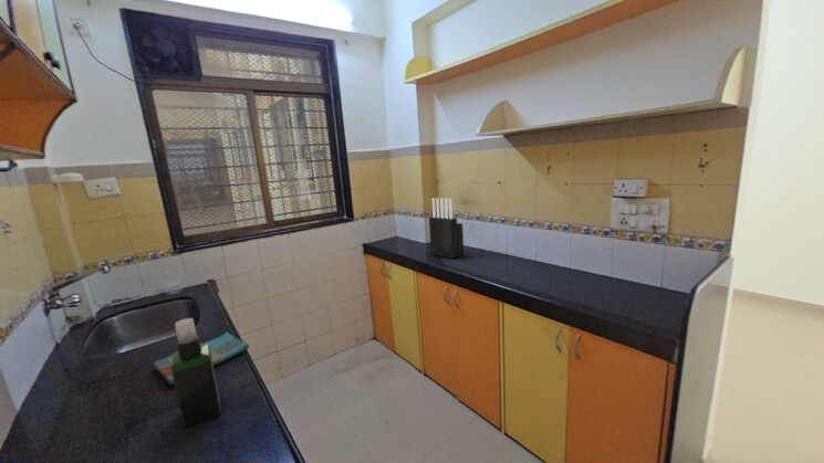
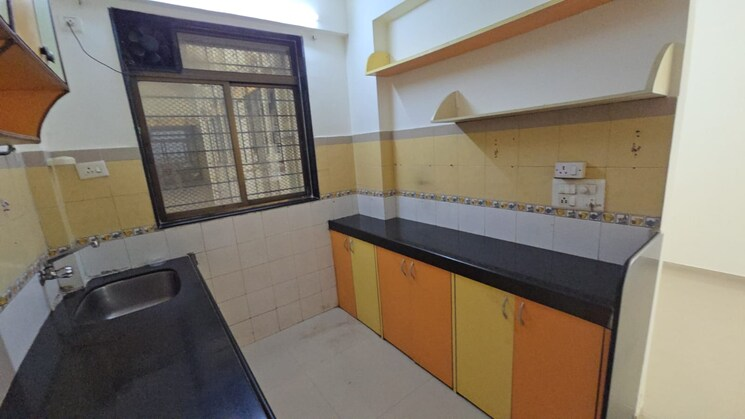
- dish towel (210, 351)
- spray bottle (194, 368)
- knife block (447, 225)
